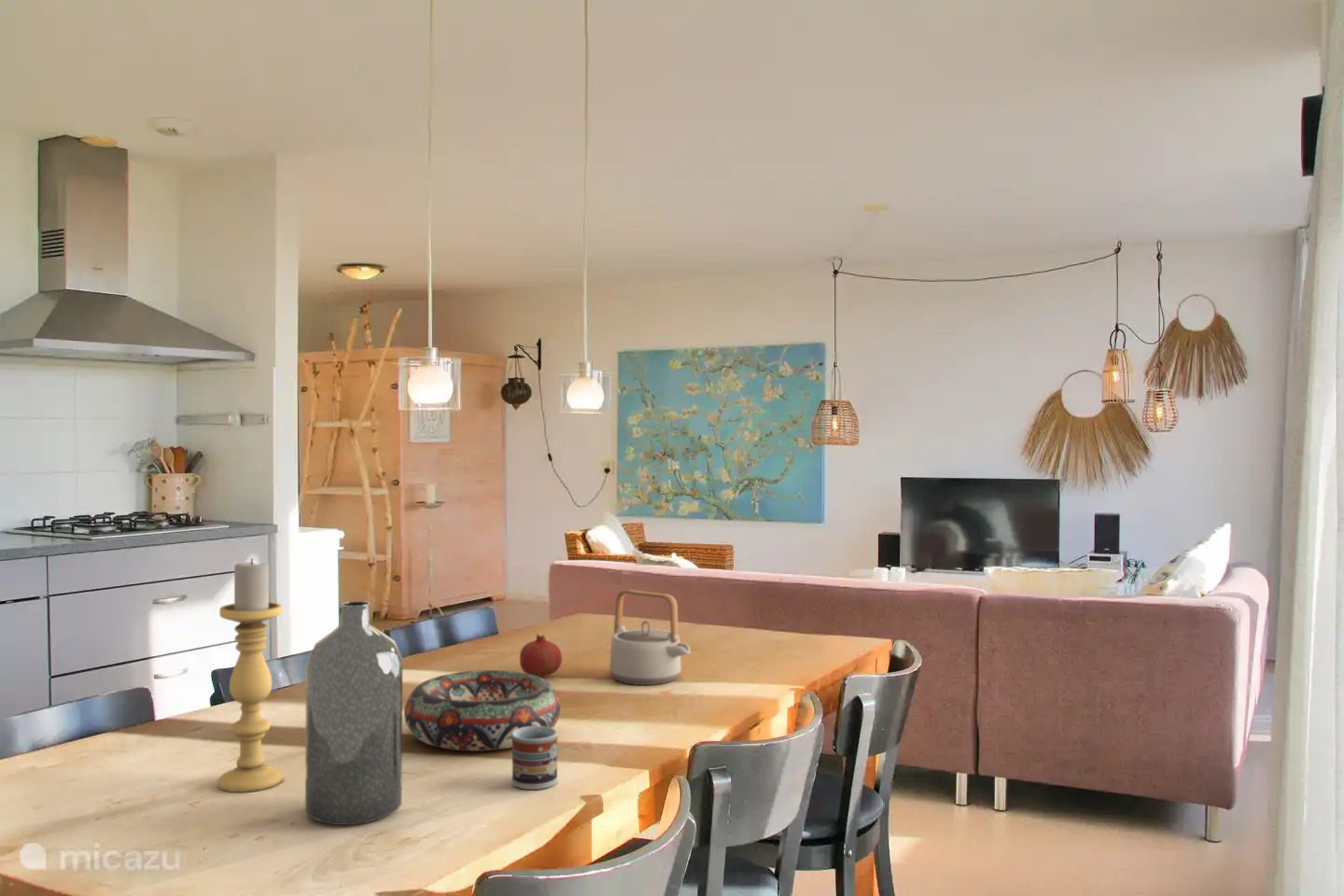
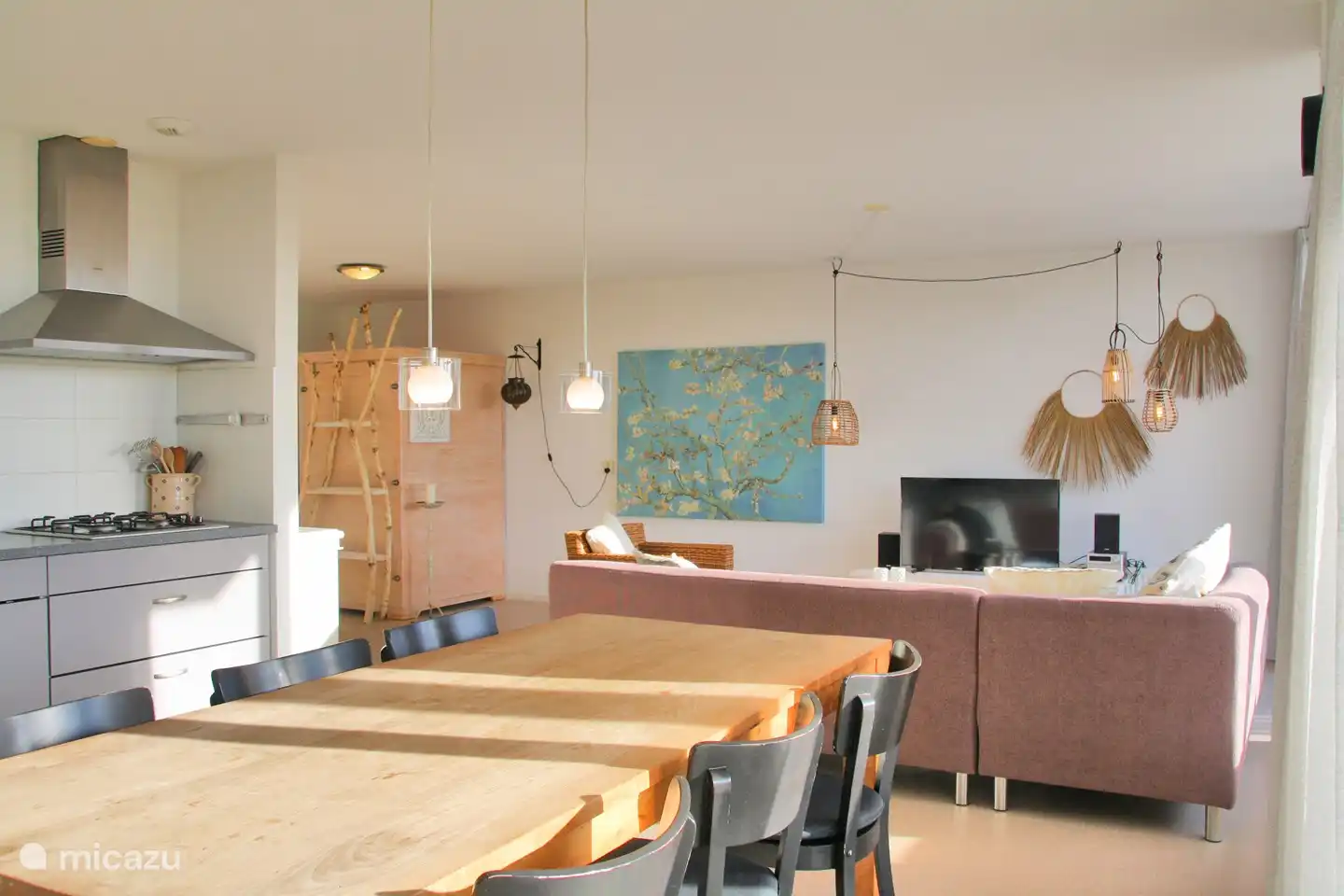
- decorative bowl (483, 709)
- bottle (355, 707)
- fruit (539, 654)
- candle holder (250, 670)
- cup (538, 754)
- teapot (651, 636)
